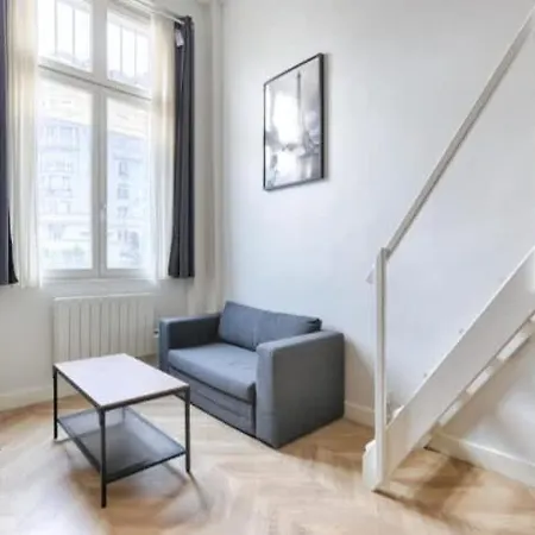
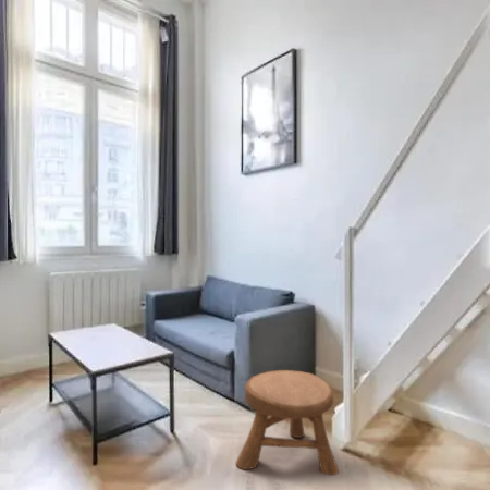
+ stool (281, 420)
